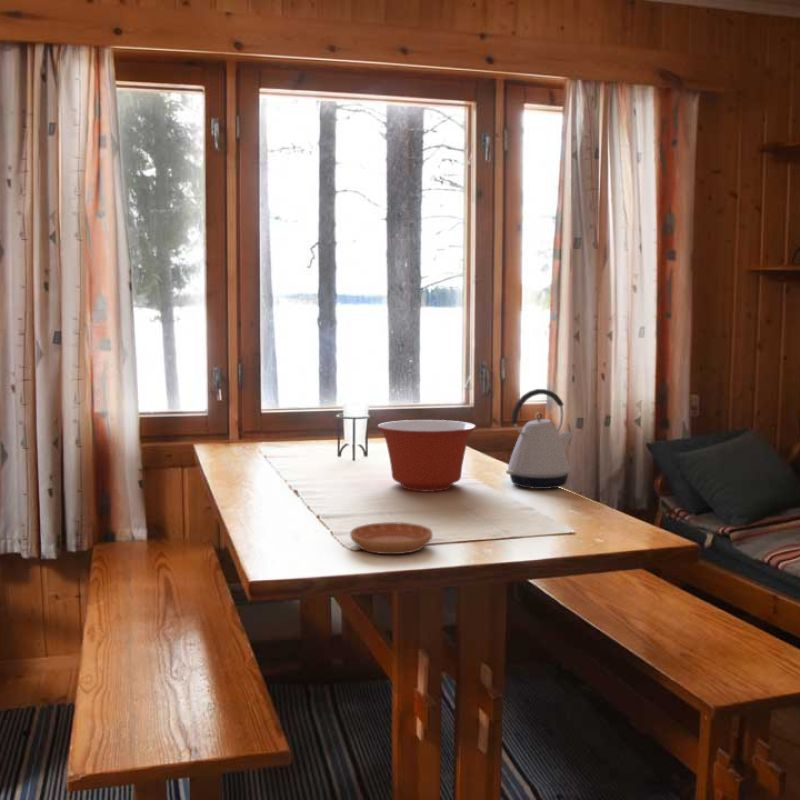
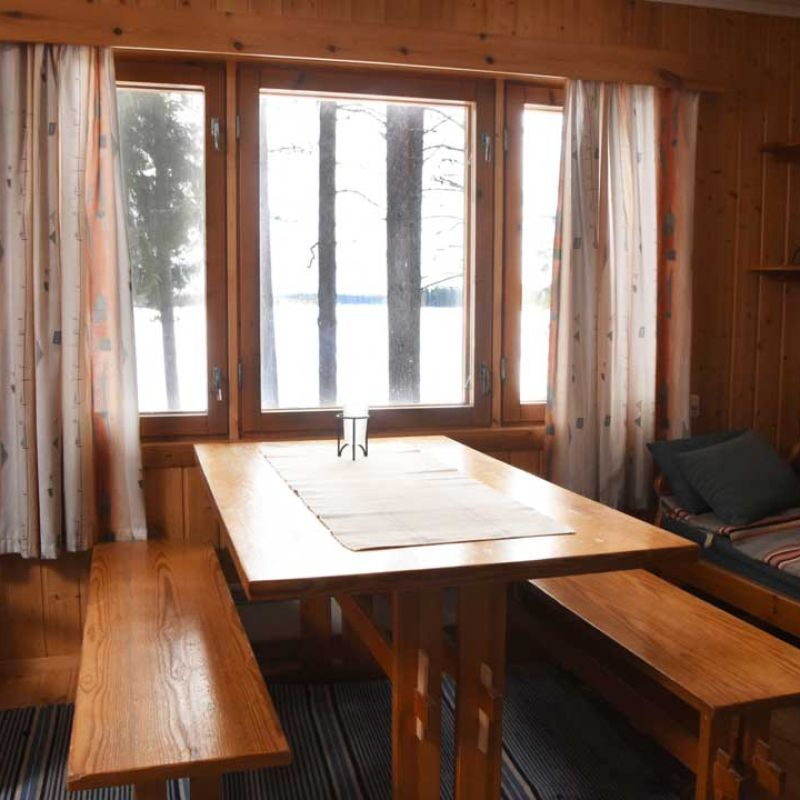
- saucer (391, 538)
- mixing bowl (426, 456)
- kettle (541, 437)
